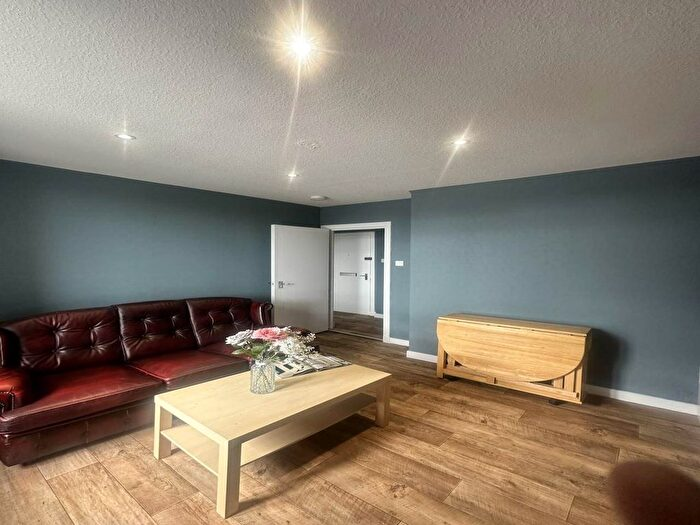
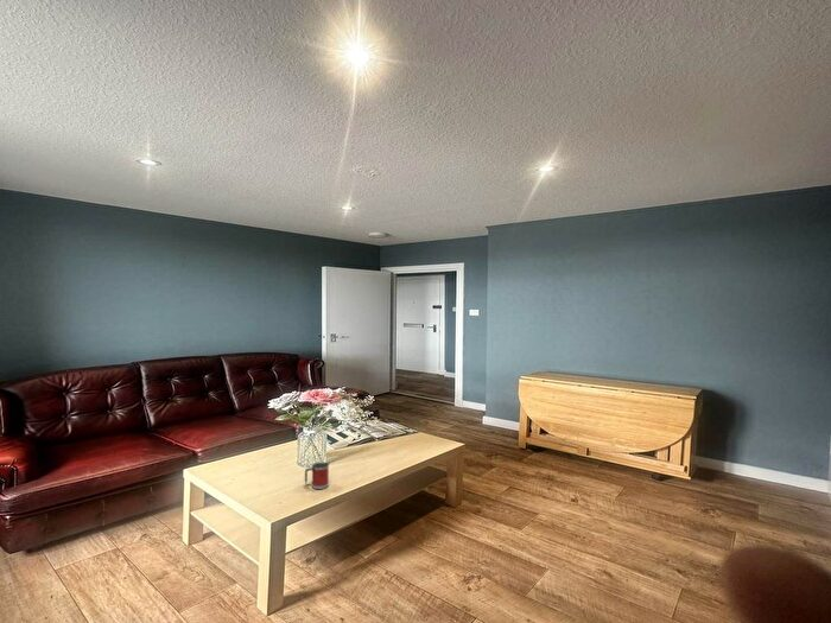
+ mug (317, 475)
